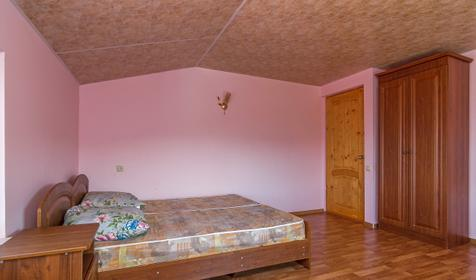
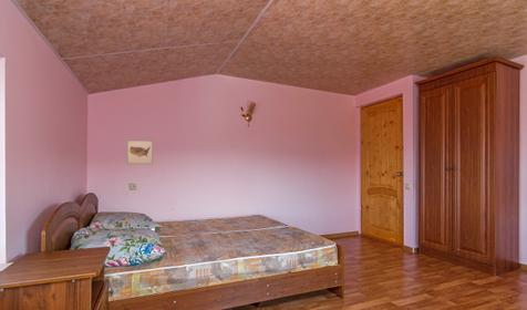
+ wall art (140, 152)
